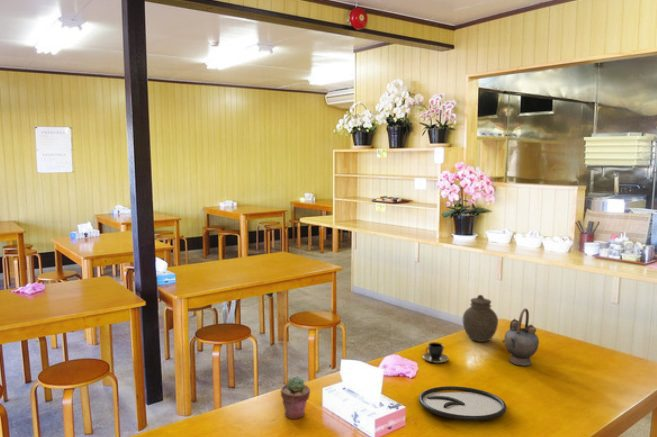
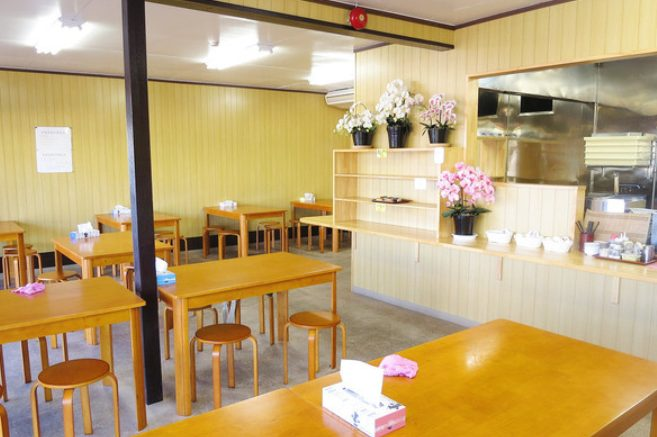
- potted succulent (295, 396)
- jar (480, 317)
- teapot (519, 336)
- teacup (435, 352)
- plate (461, 402)
